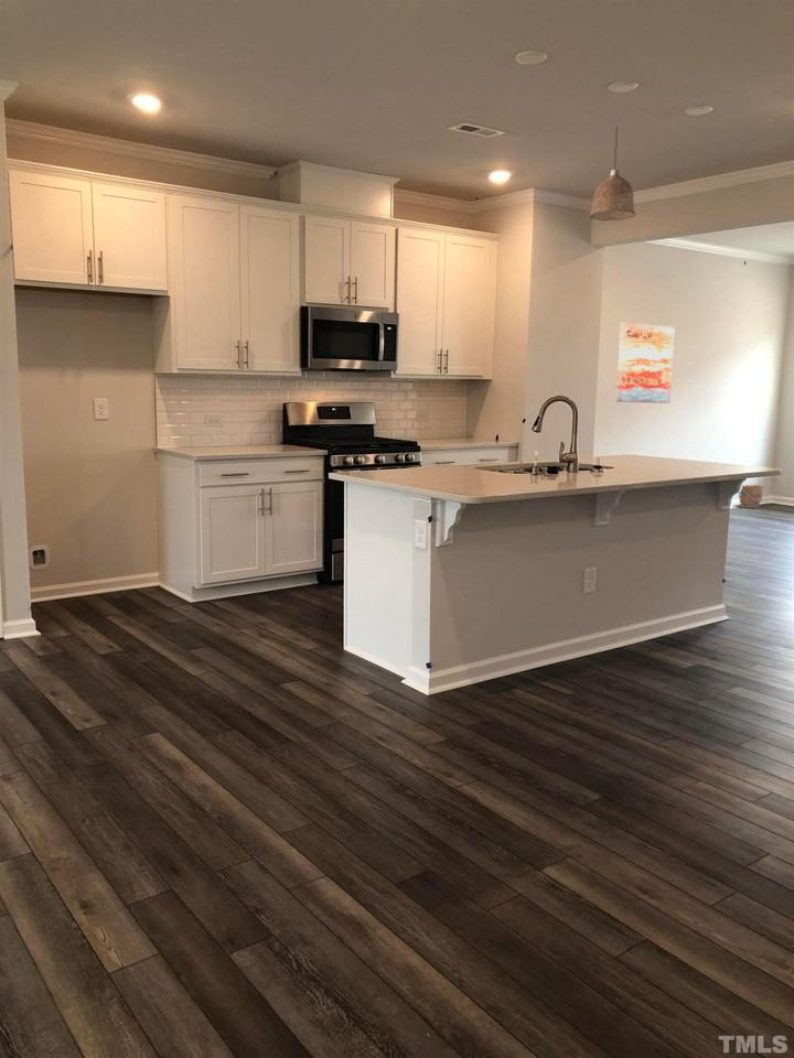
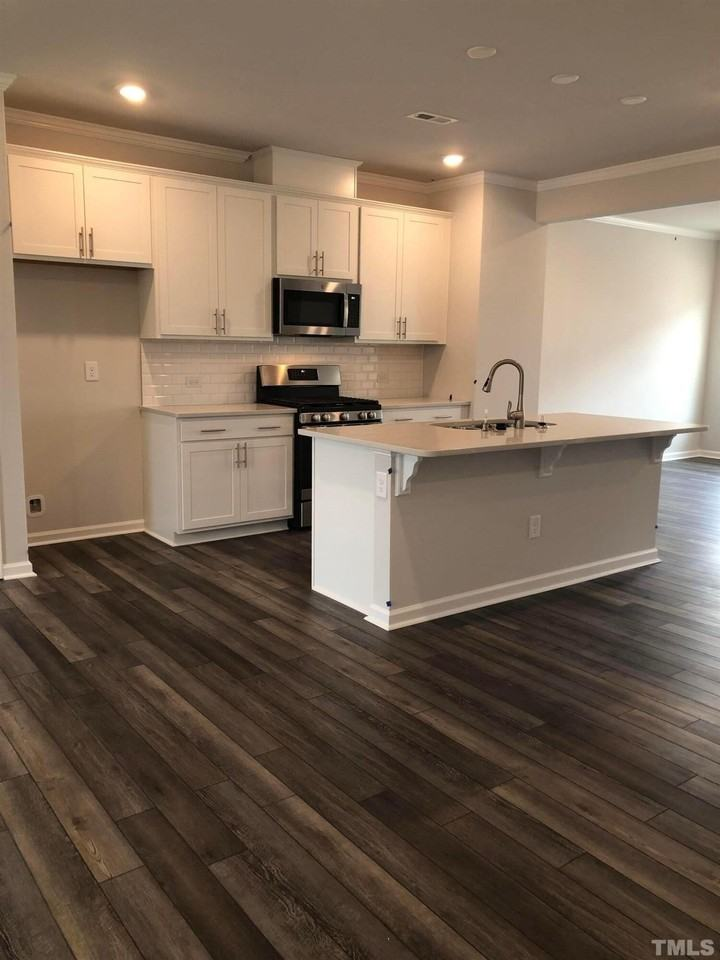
- bucket (749, 496)
- pendant lamp (614, 172)
- wall art (645, 364)
